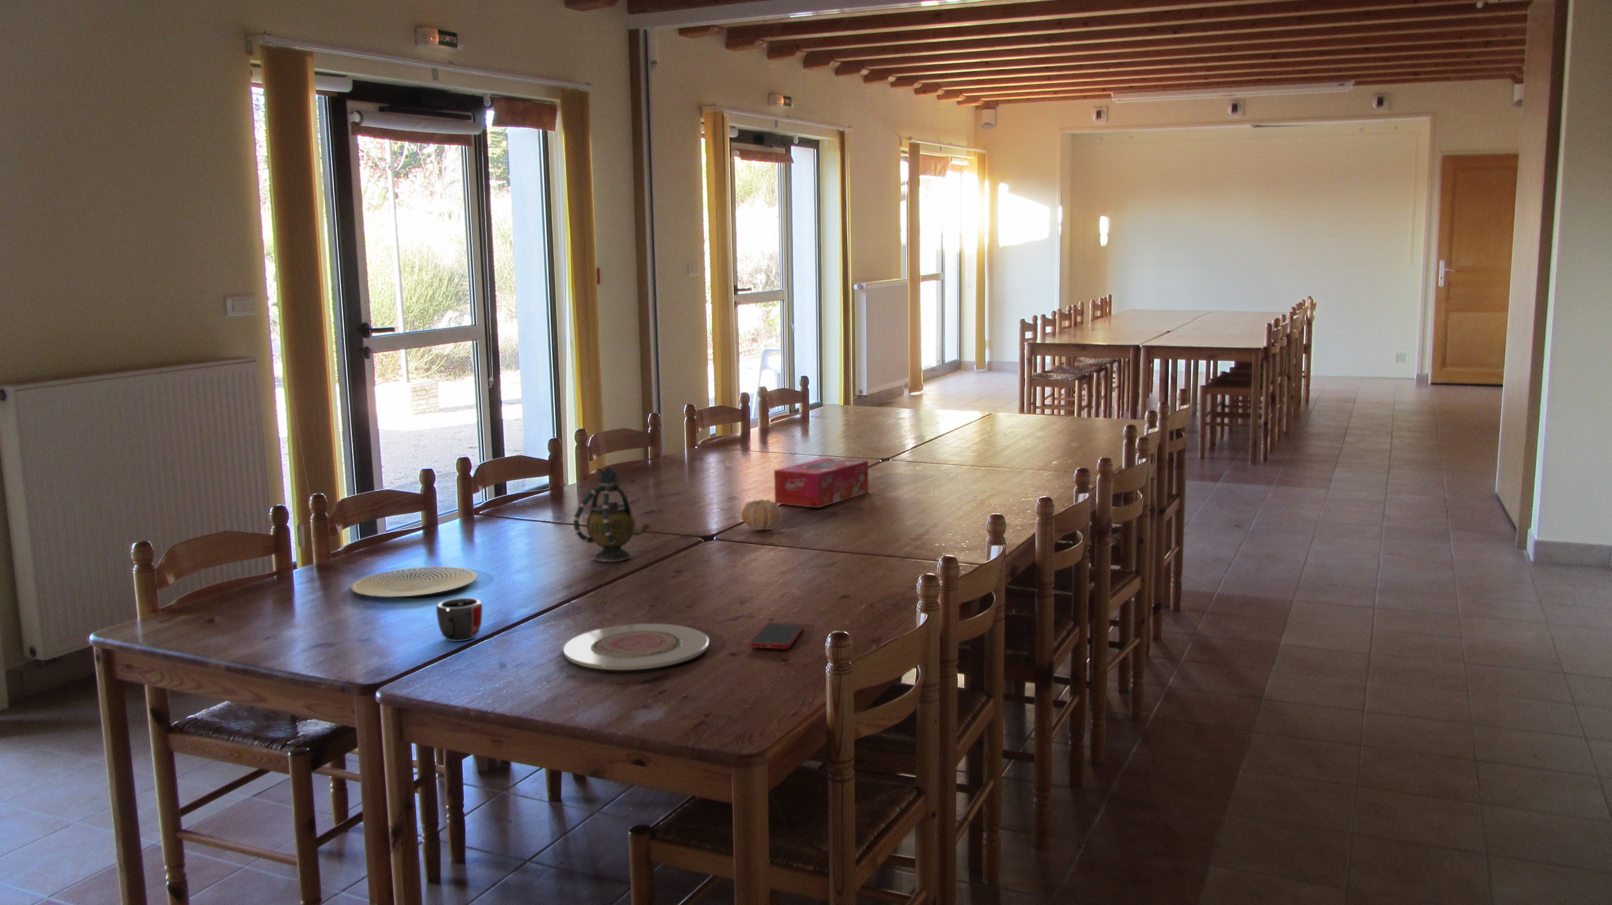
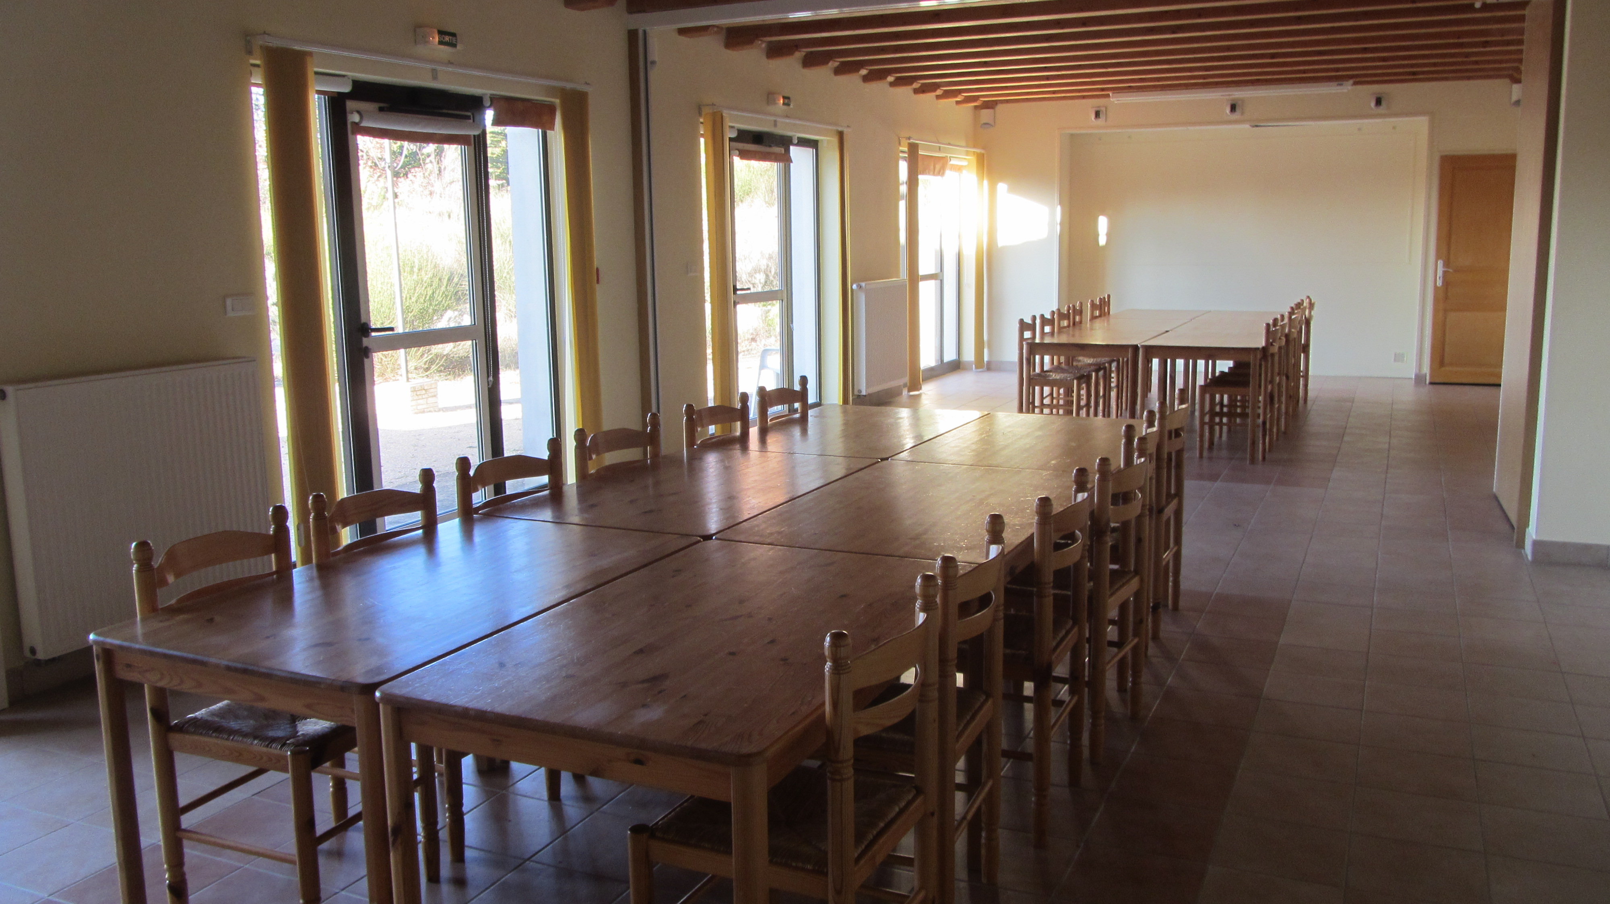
- plate (637, 645)
- plate (415, 583)
- fruit (762, 516)
- mug (456, 623)
- cell phone (778, 636)
- tissue box (823, 481)
- teapot (619, 509)
